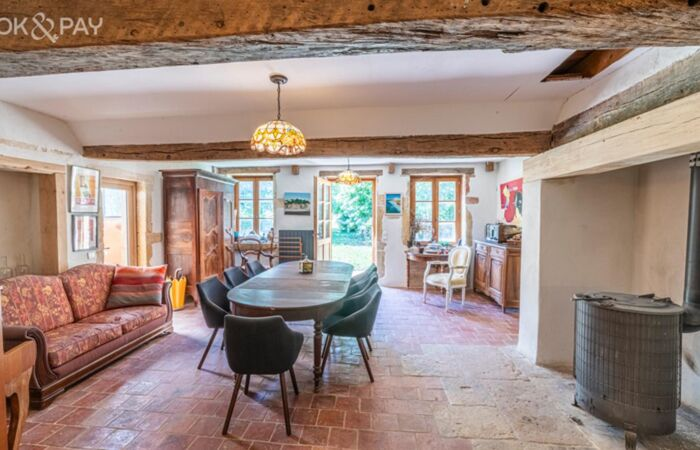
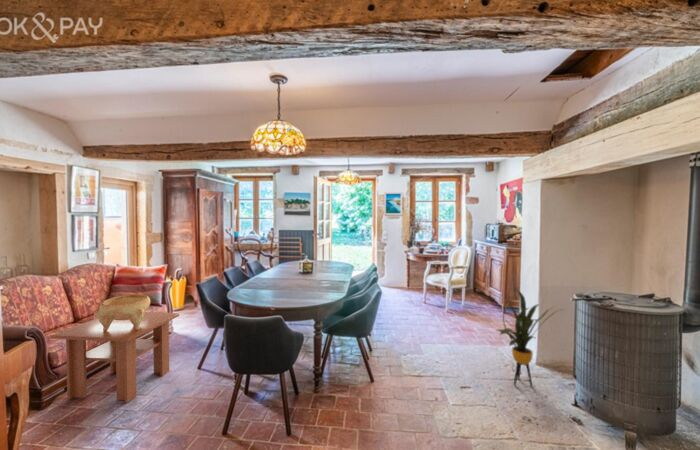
+ decorative bowl (124, 312)
+ coffee table (122, 353)
+ house plant (525, 339)
